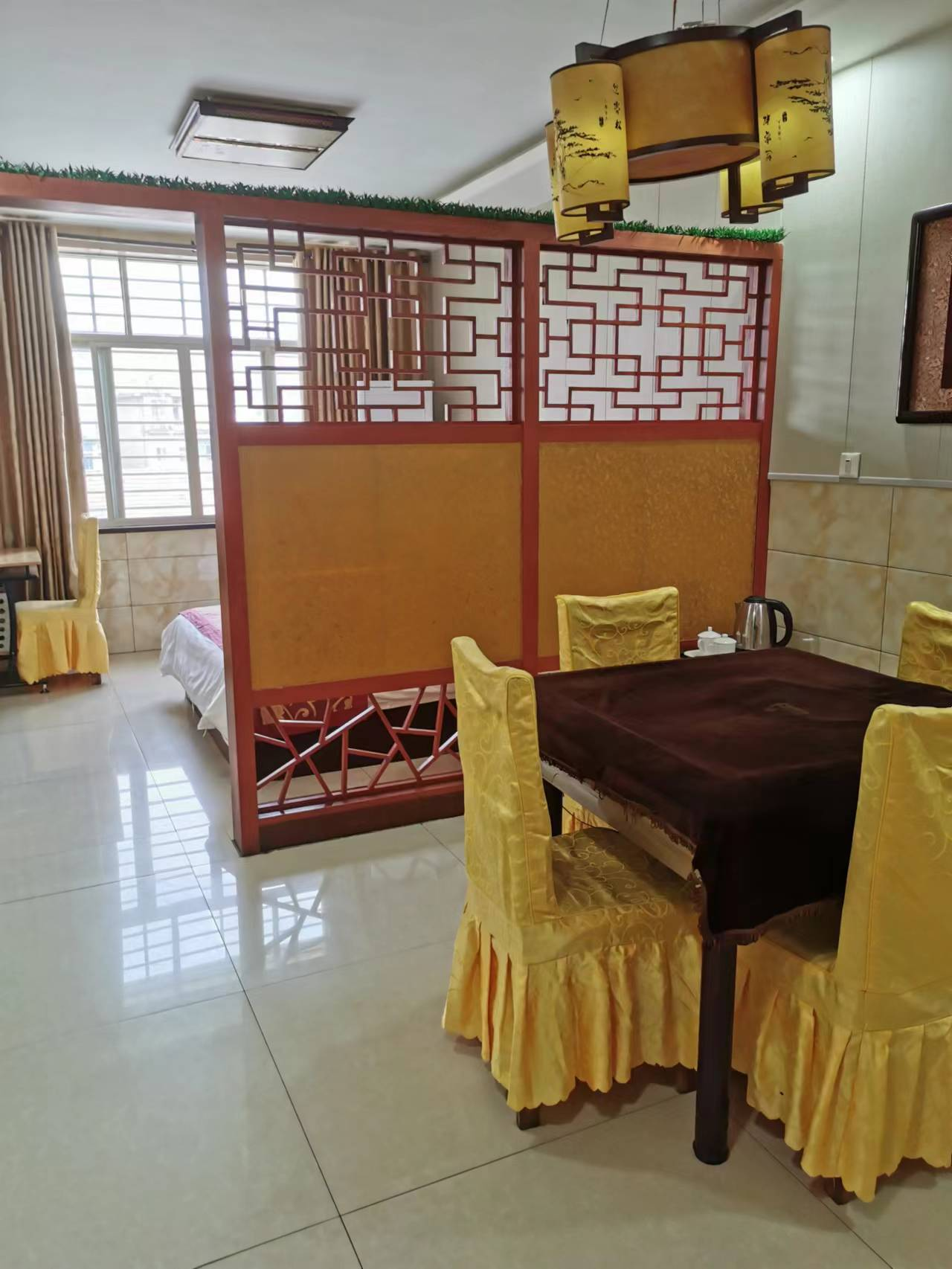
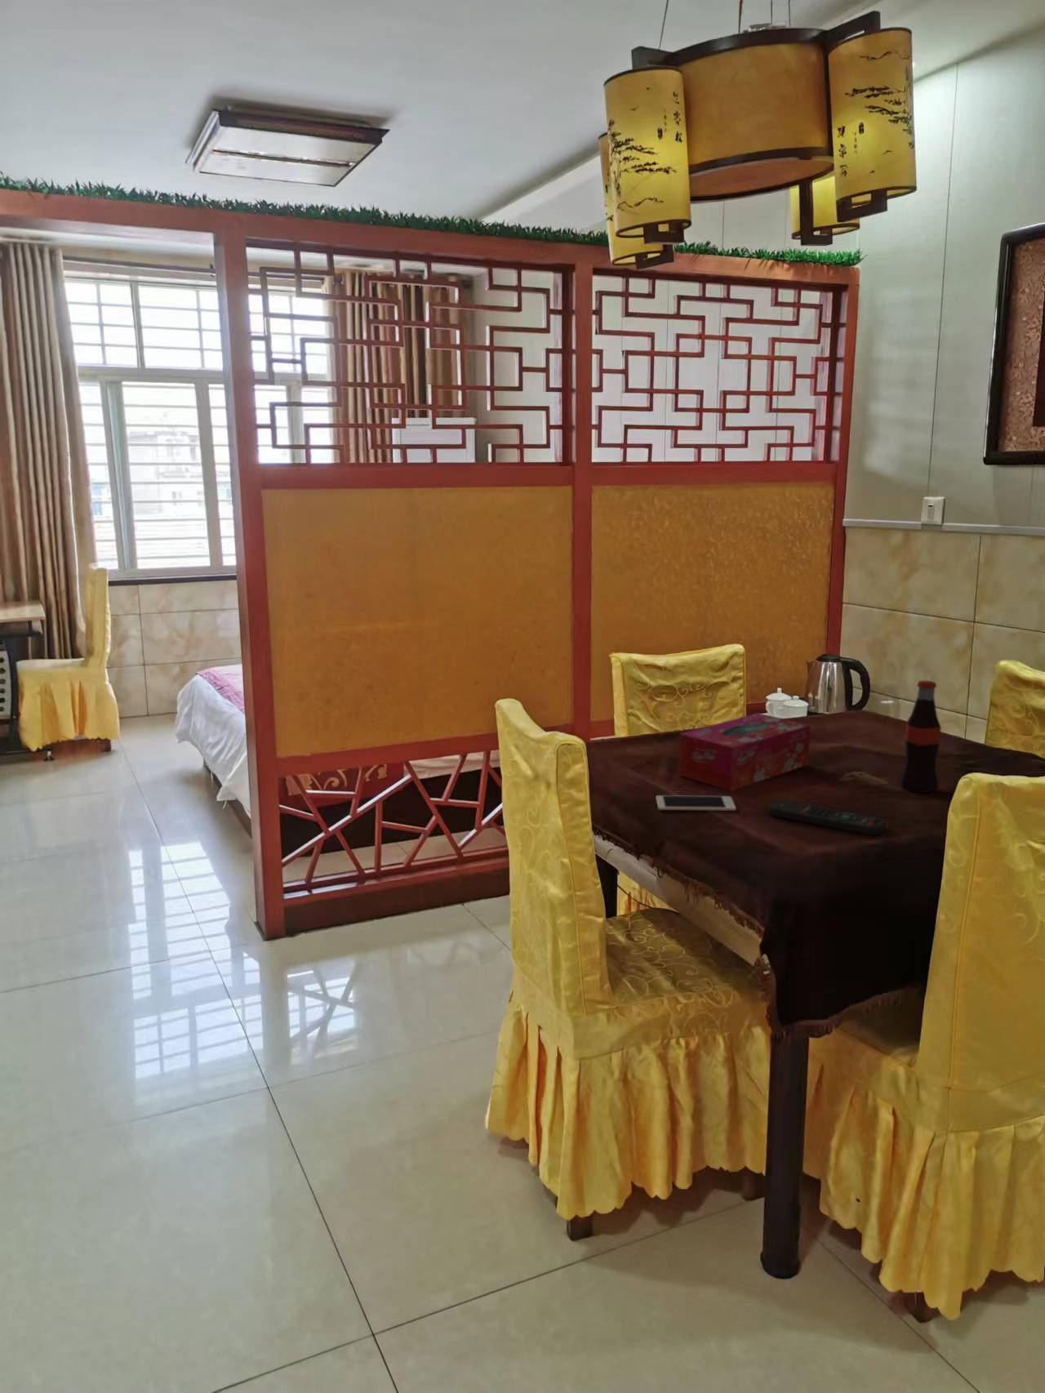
+ tissue box (744, 750)
+ bottle (922, 734)
+ cell phone (695, 802)
+ remote control (824, 816)
